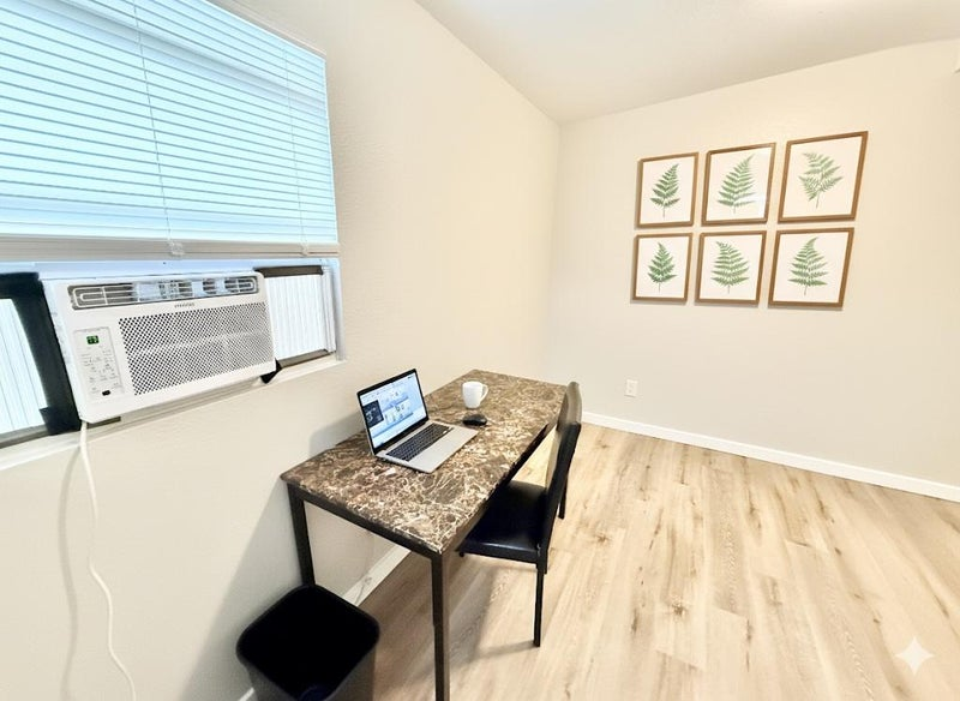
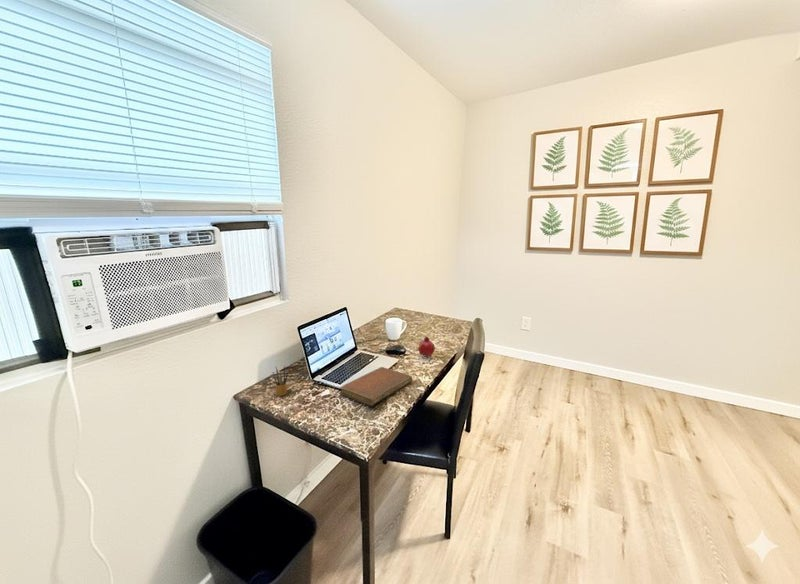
+ fruit (426, 346)
+ notebook (377, 384)
+ pencil box (281, 381)
